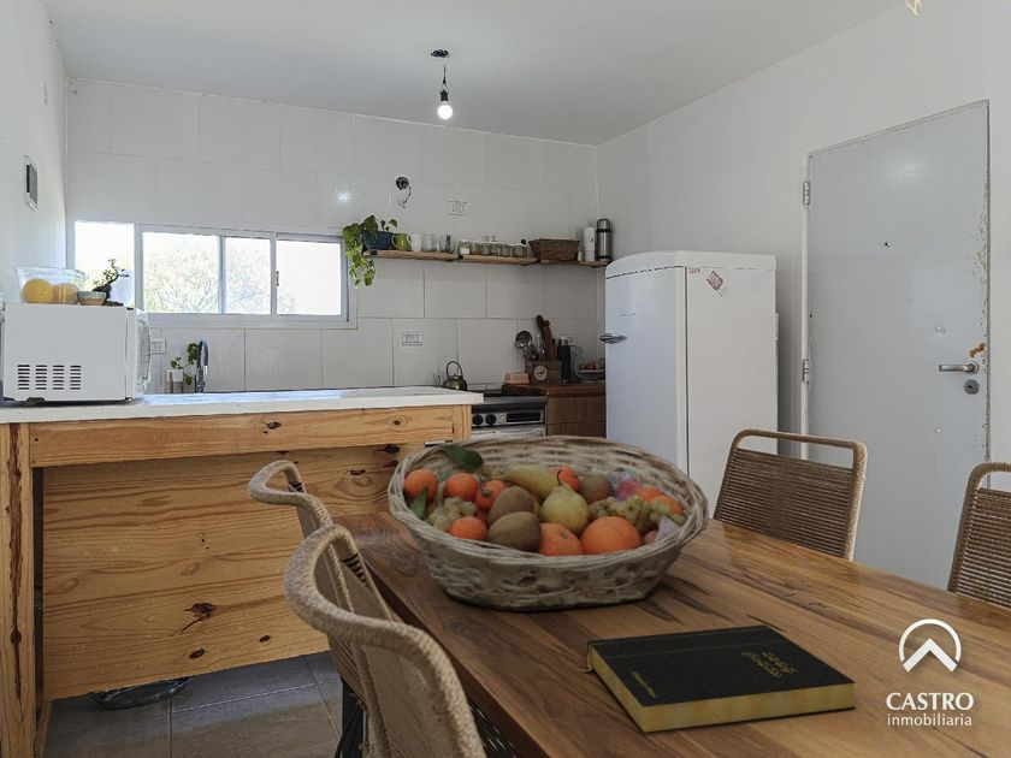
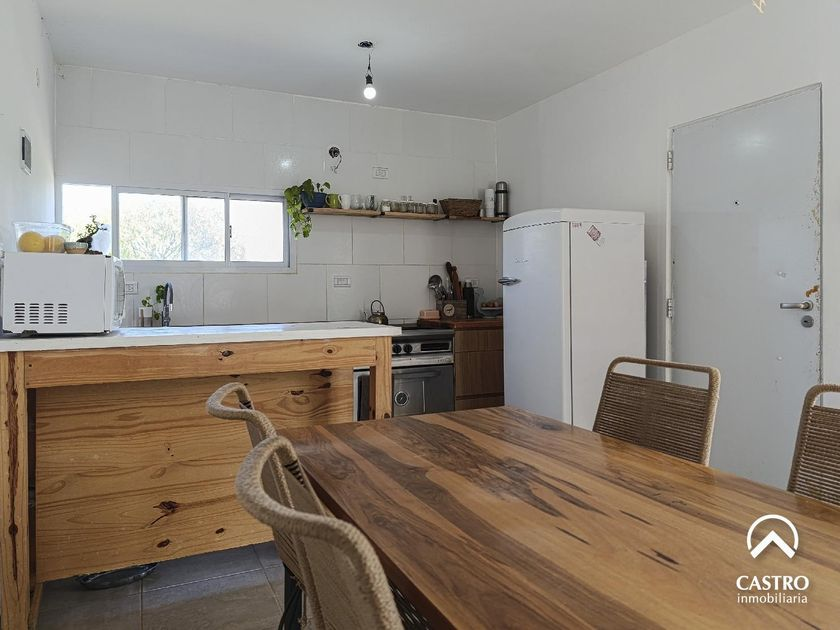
- book (705, 673)
- fruit basket (546, 511)
